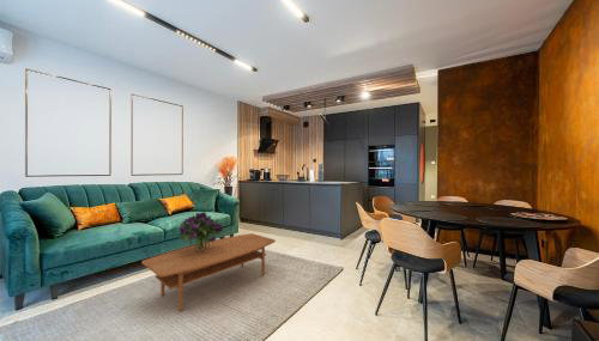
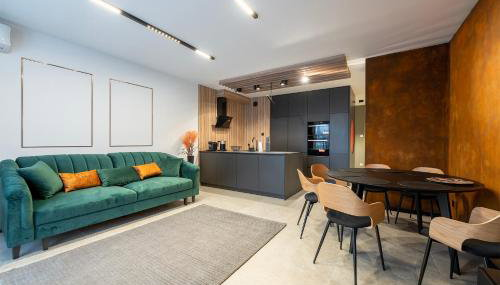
- bouquet (200, 231)
- coffee table (217, 266)
